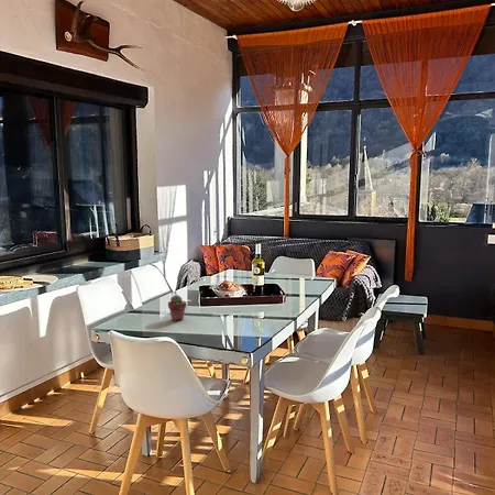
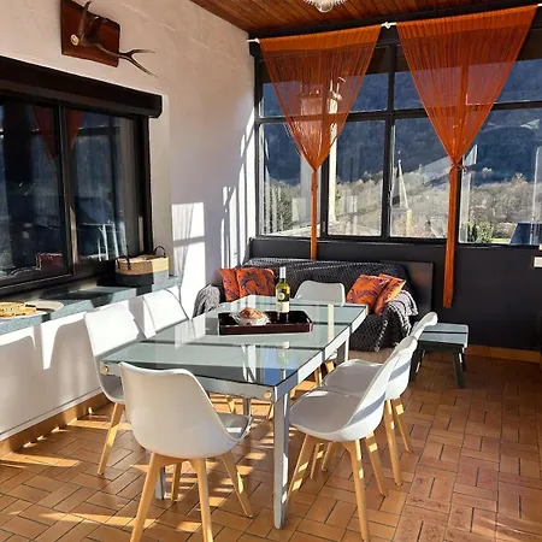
- potted succulent (177, 307)
